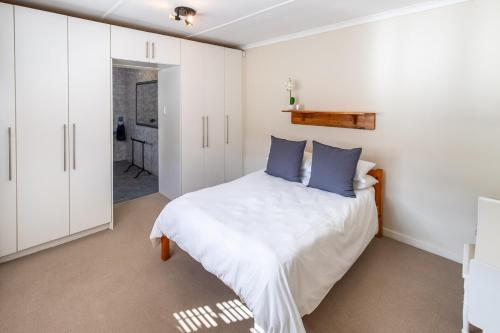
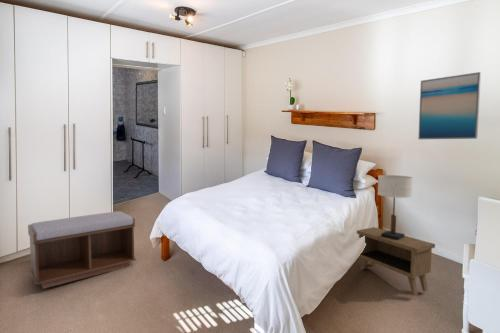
+ table lamp (393, 206)
+ wall art (447, 108)
+ nightstand (392, 258)
+ bench (84, 244)
